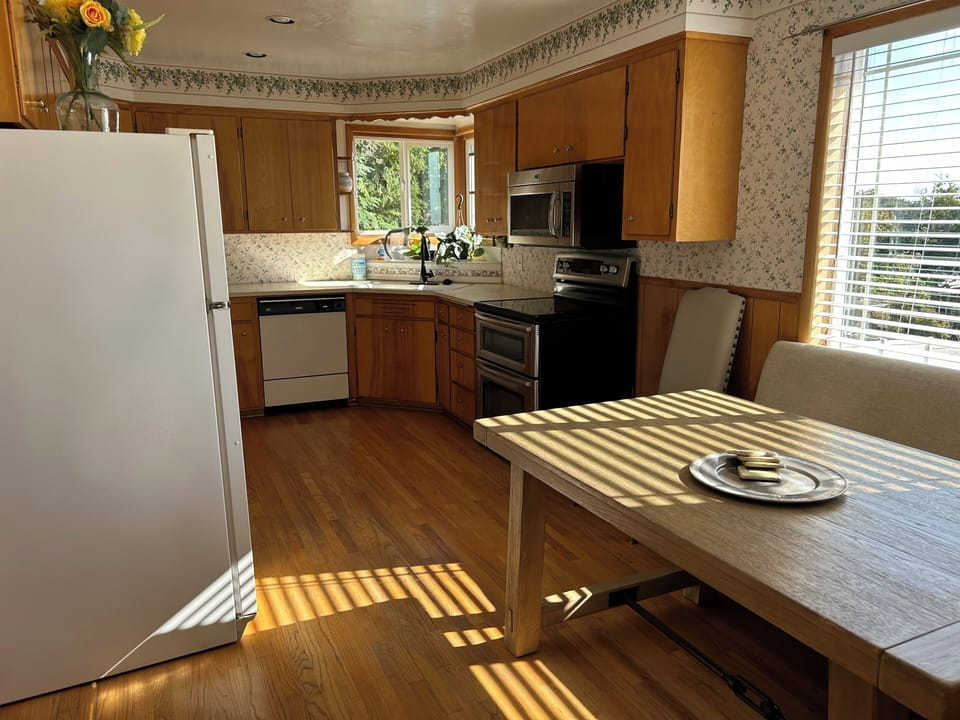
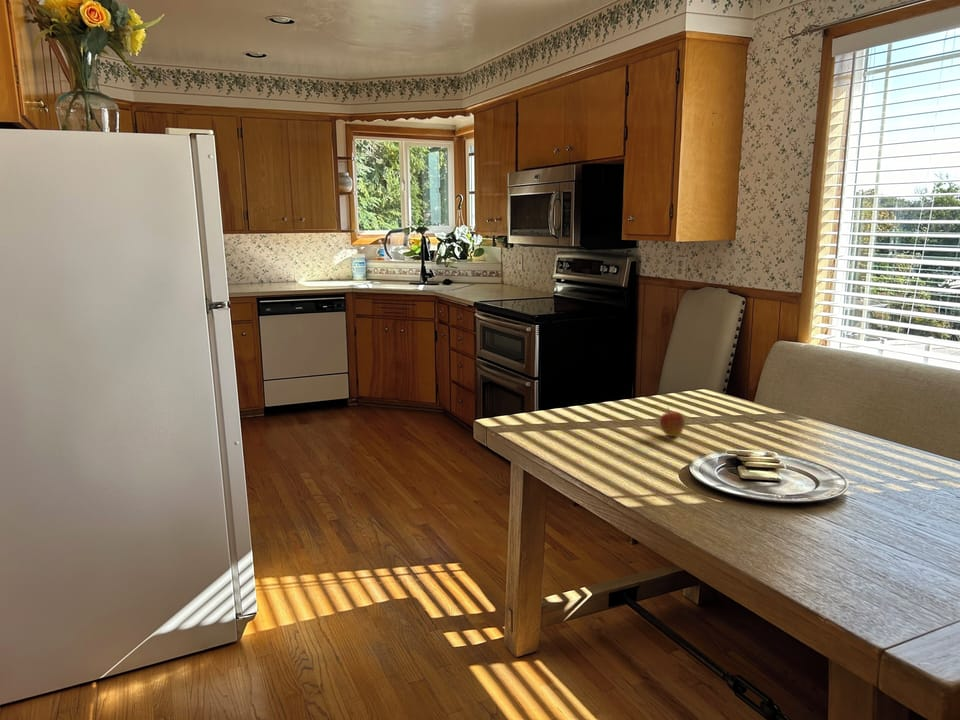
+ fruit (672, 421)
